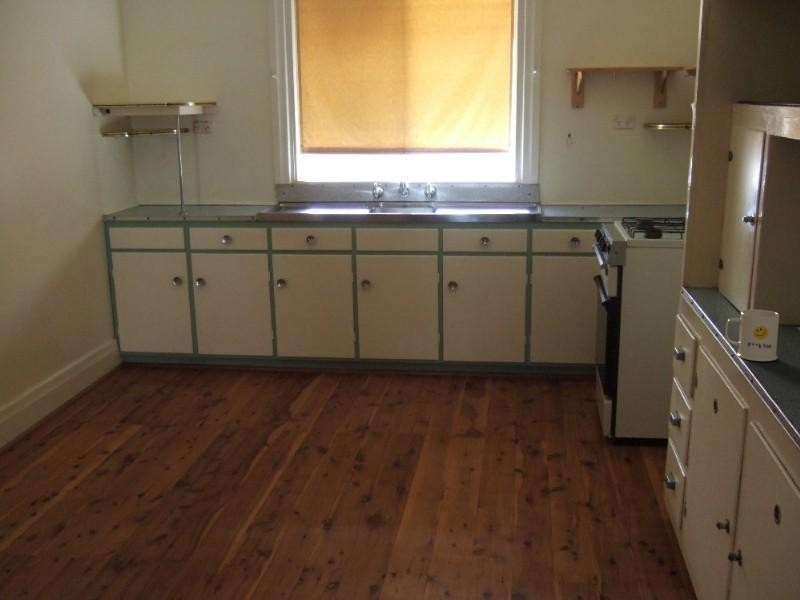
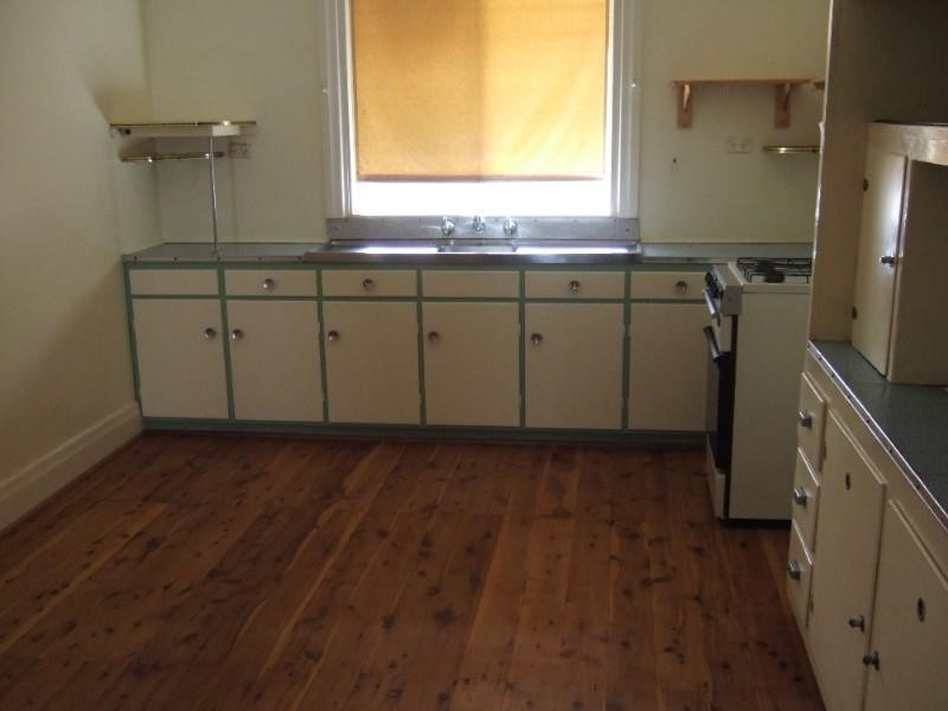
- mug (752, 334)
